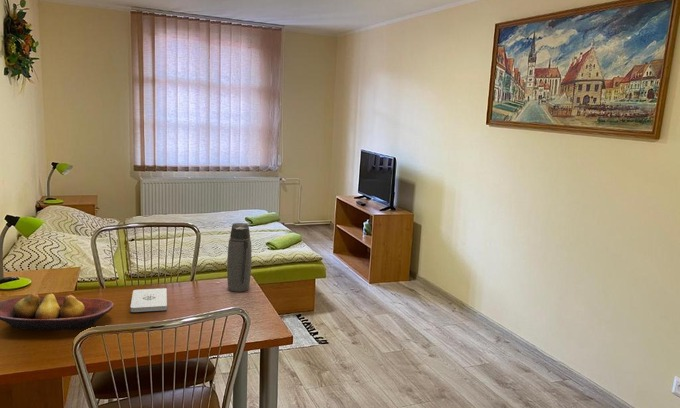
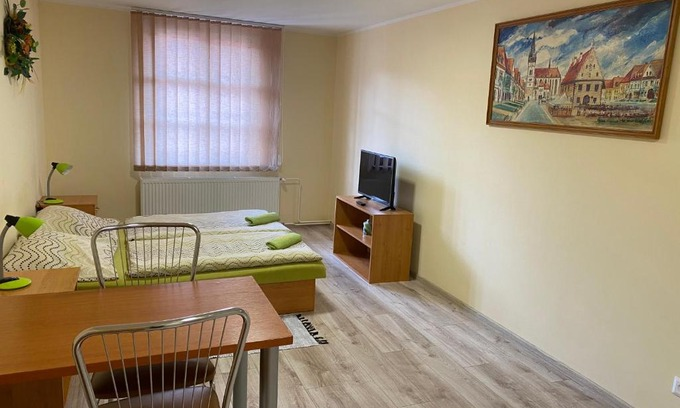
- notepad (149, 299)
- fruit bowl (53, 308)
- water bottle (239, 256)
